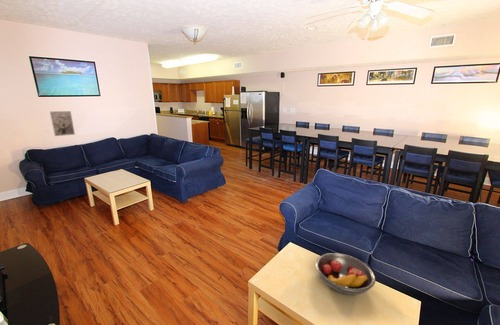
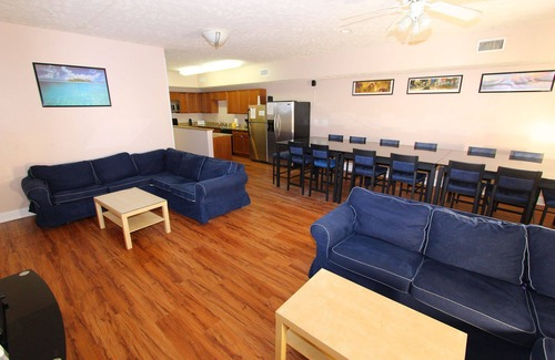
- wall art (62, 123)
- fruit bowl (343, 274)
